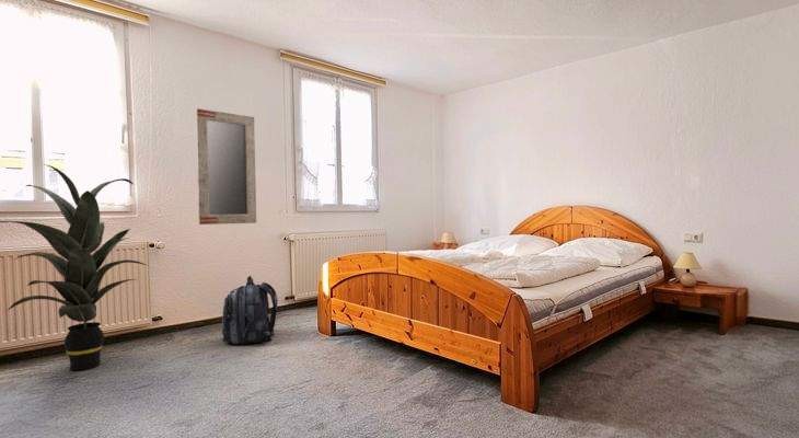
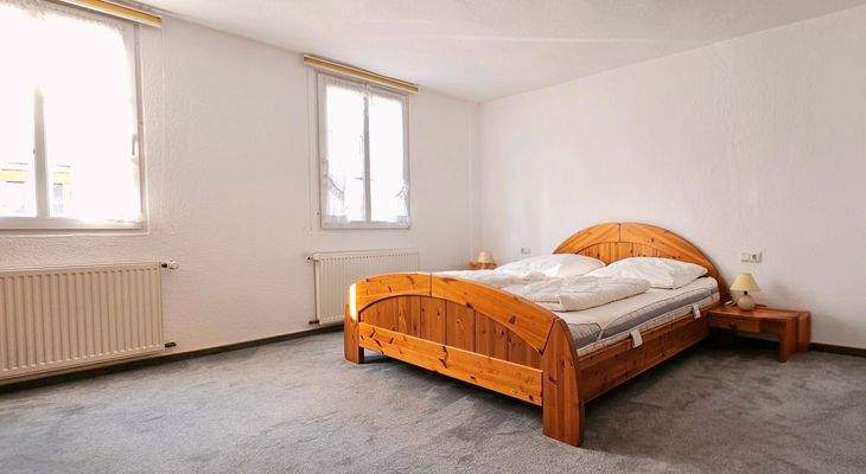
- backpack (250, 307)
- home mirror (228, 168)
- indoor plant (72, 266)
